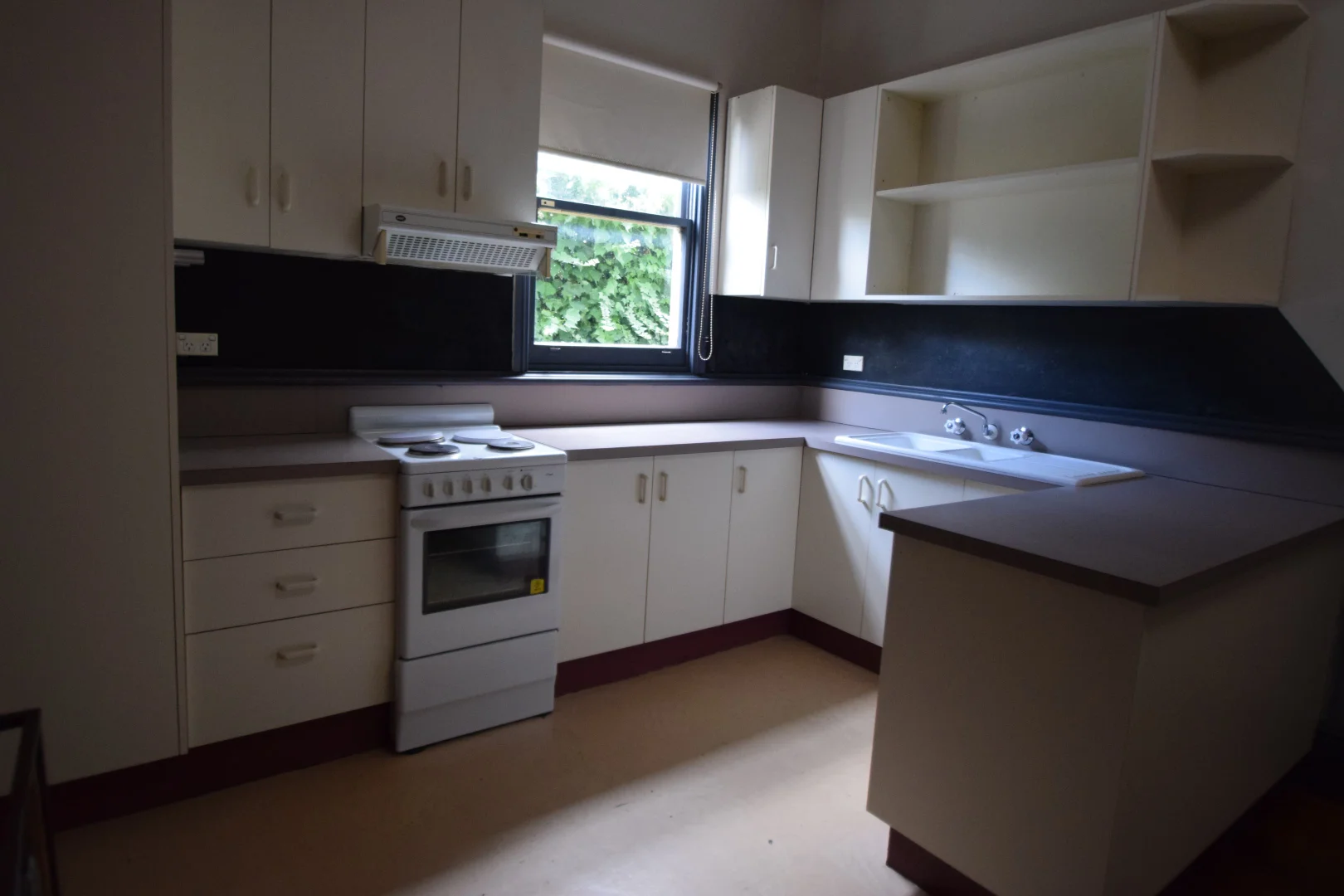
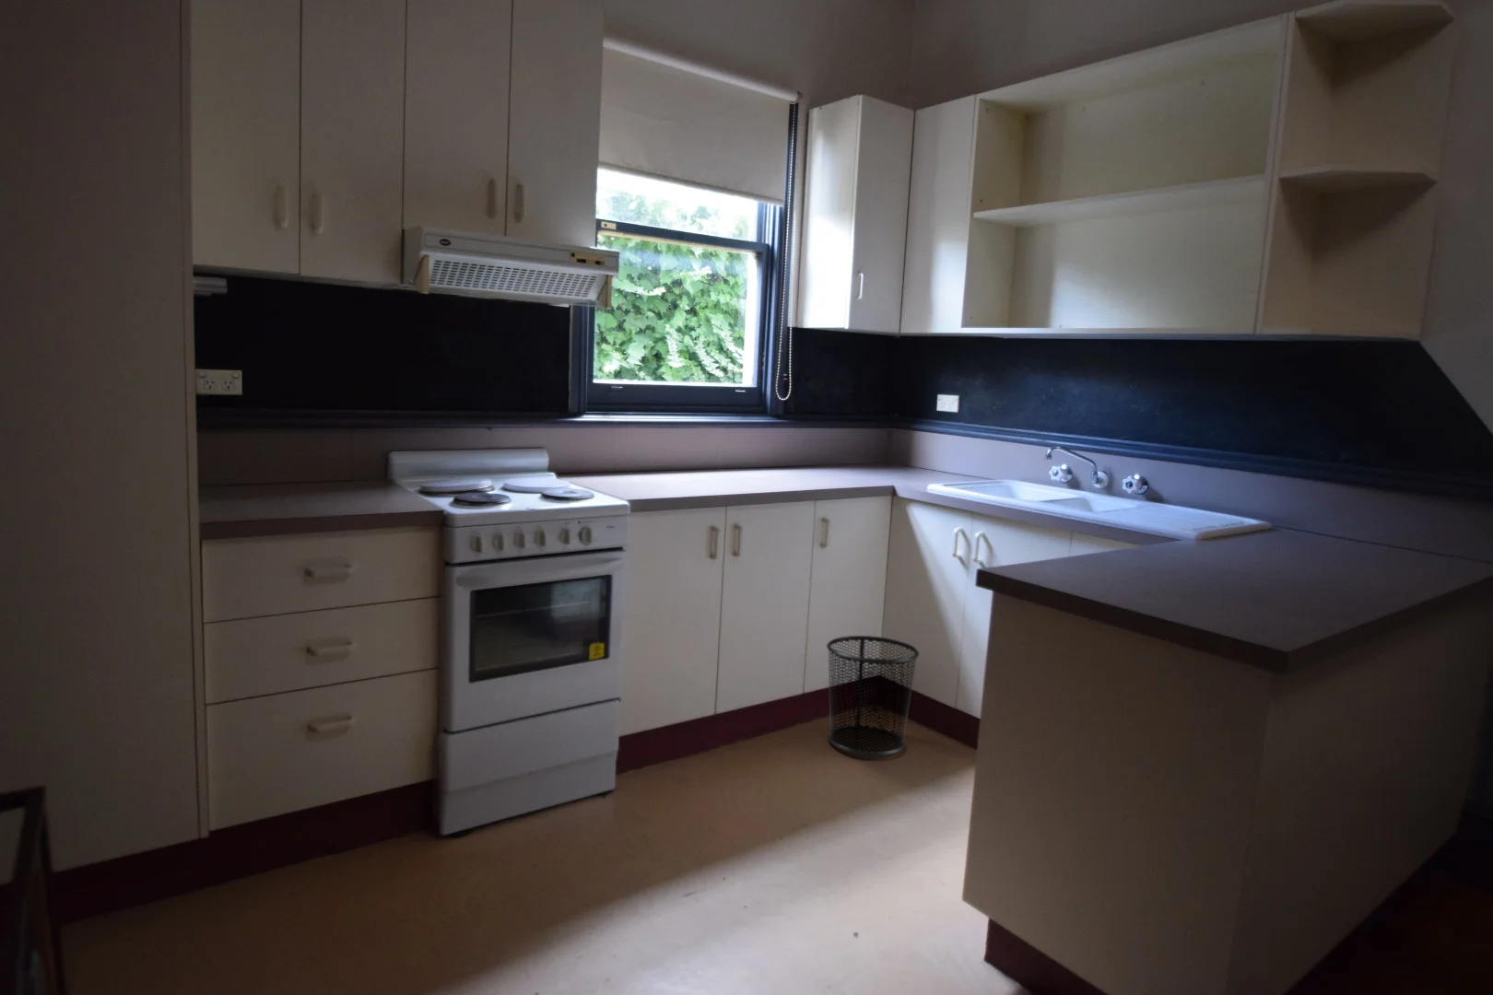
+ waste bin (869, 695)
